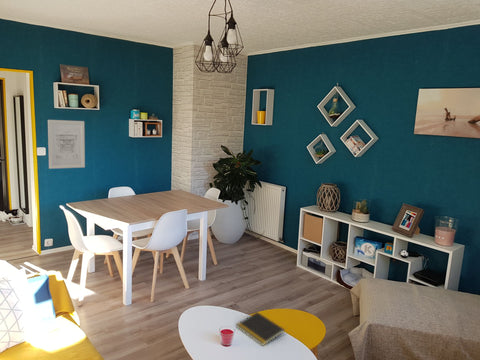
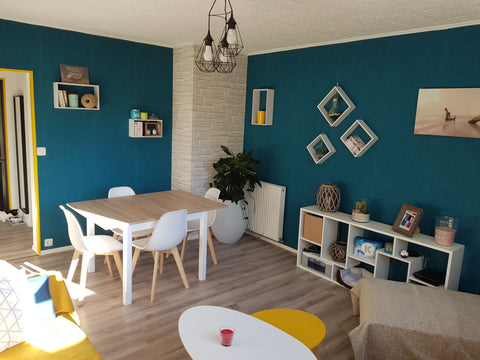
- wall art (66, 144)
- notepad (259, 327)
